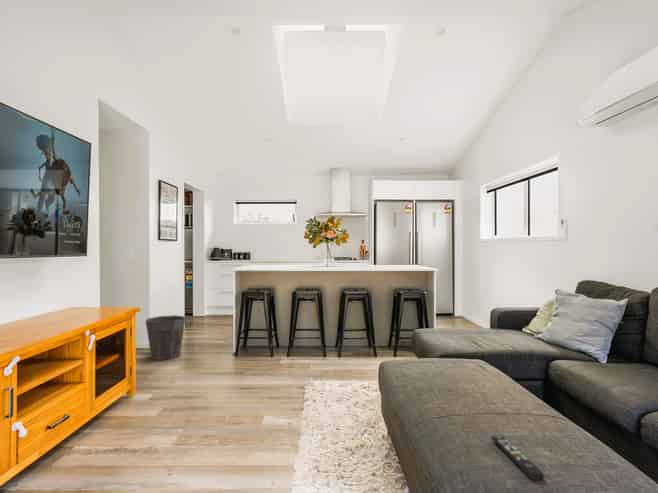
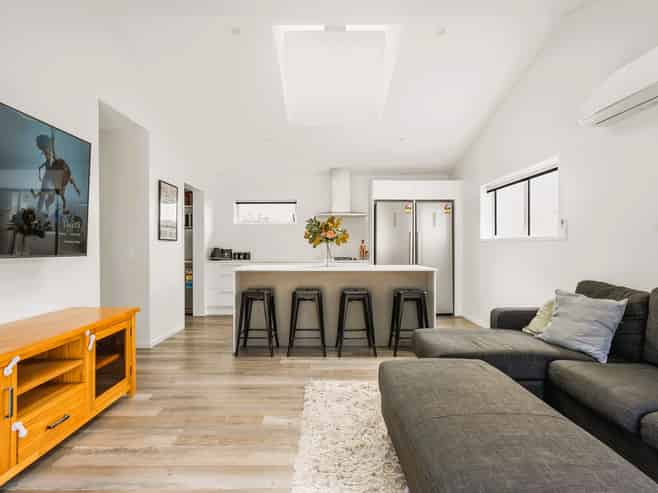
- waste bin (166, 337)
- remote control (515, 455)
